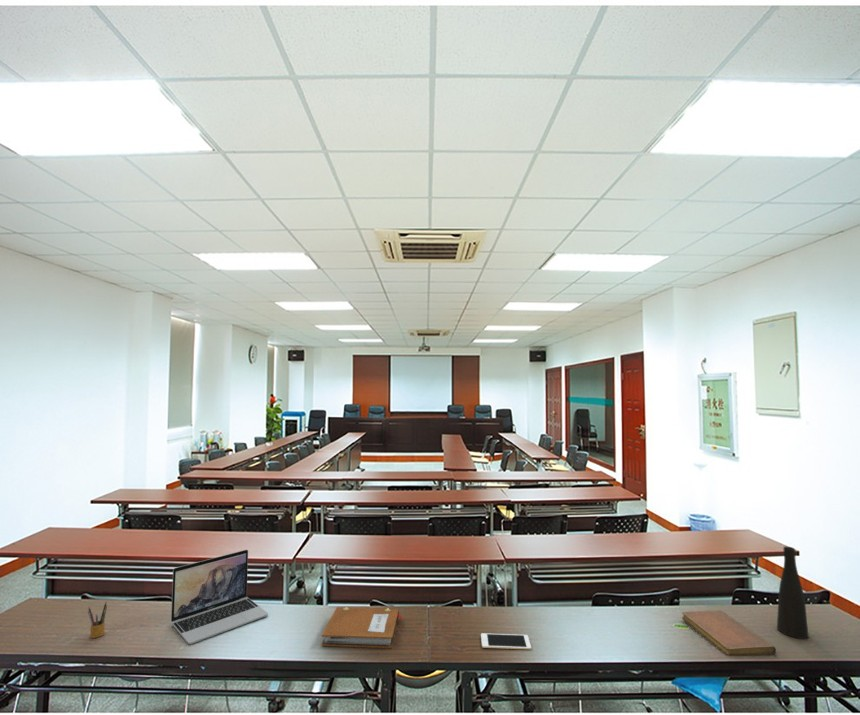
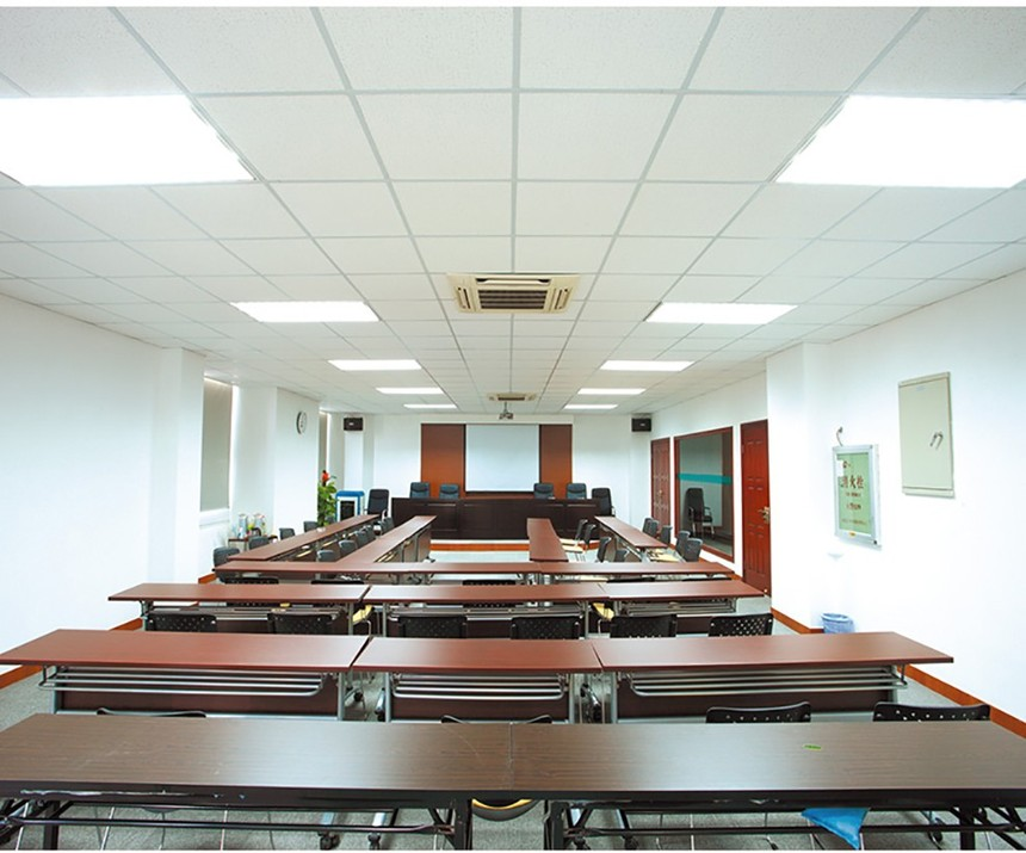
- cell phone (505, 641)
- pencil box (97, 619)
- laptop (221, 592)
- vase (790, 589)
- notebook (364, 625)
- notebook (725, 631)
